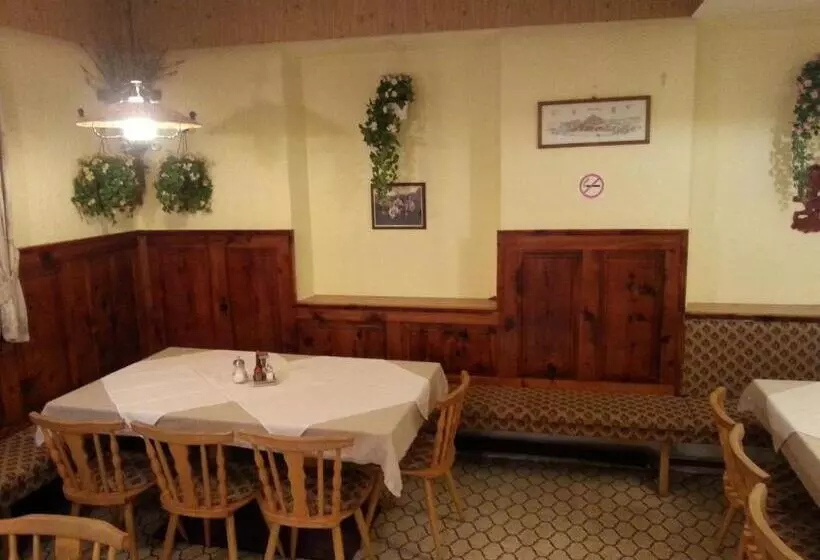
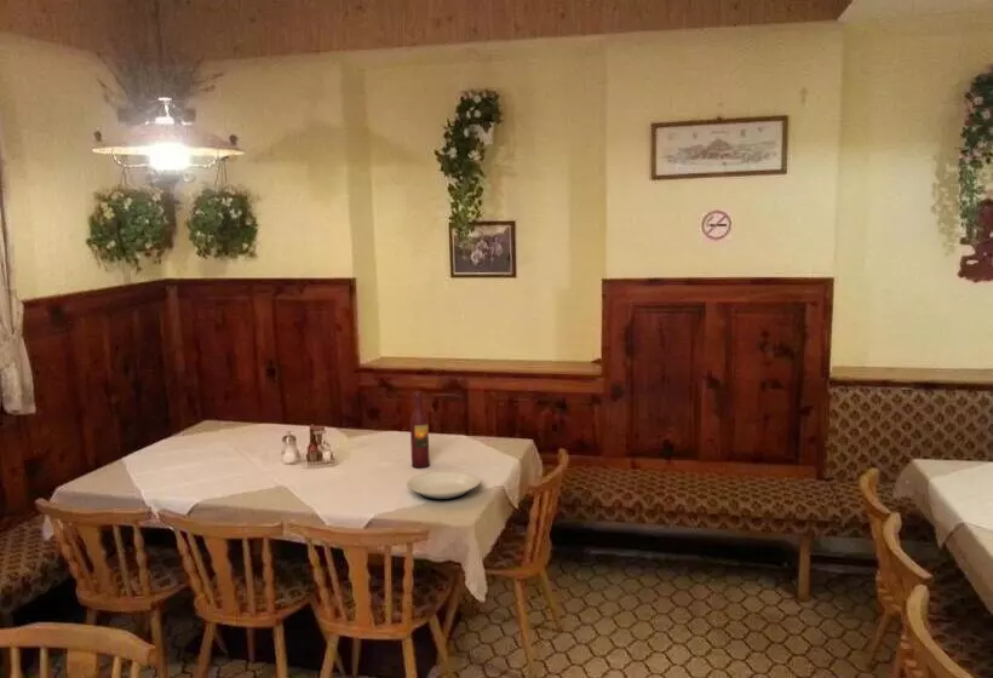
+ wine bottle (419, 429)
+ plate (443, 487)
